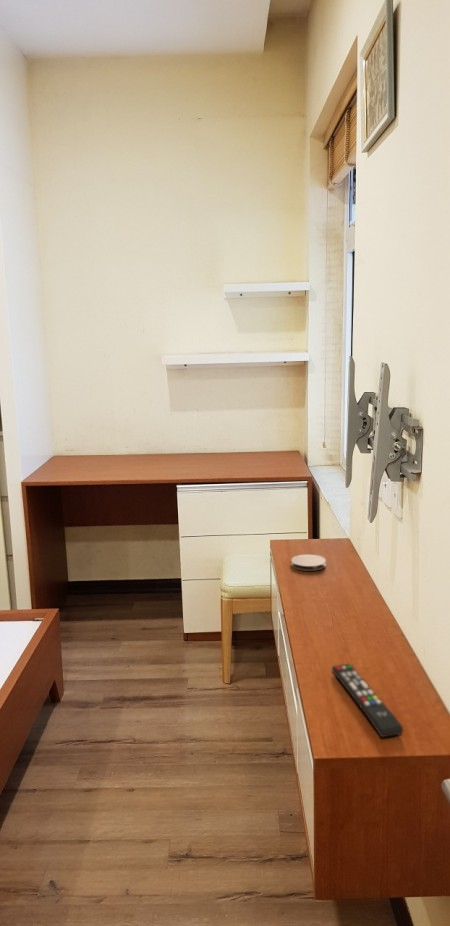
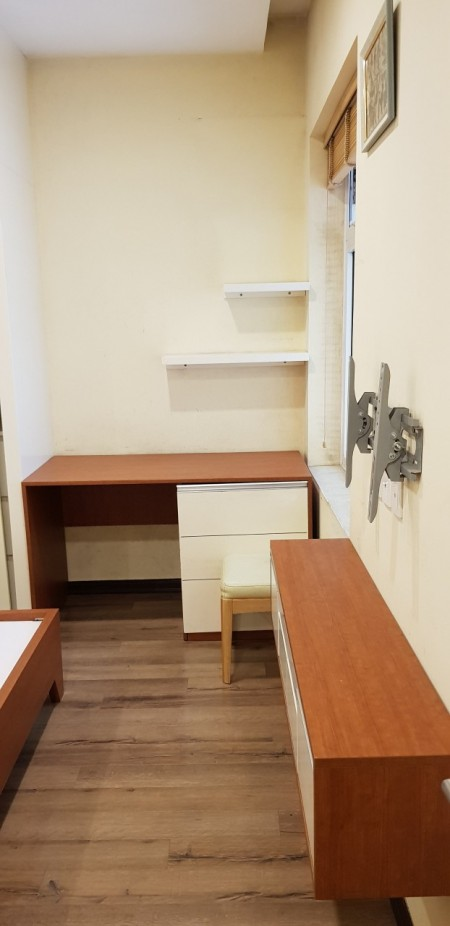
- remote control (364, 696)
- coaster (308, 562)
